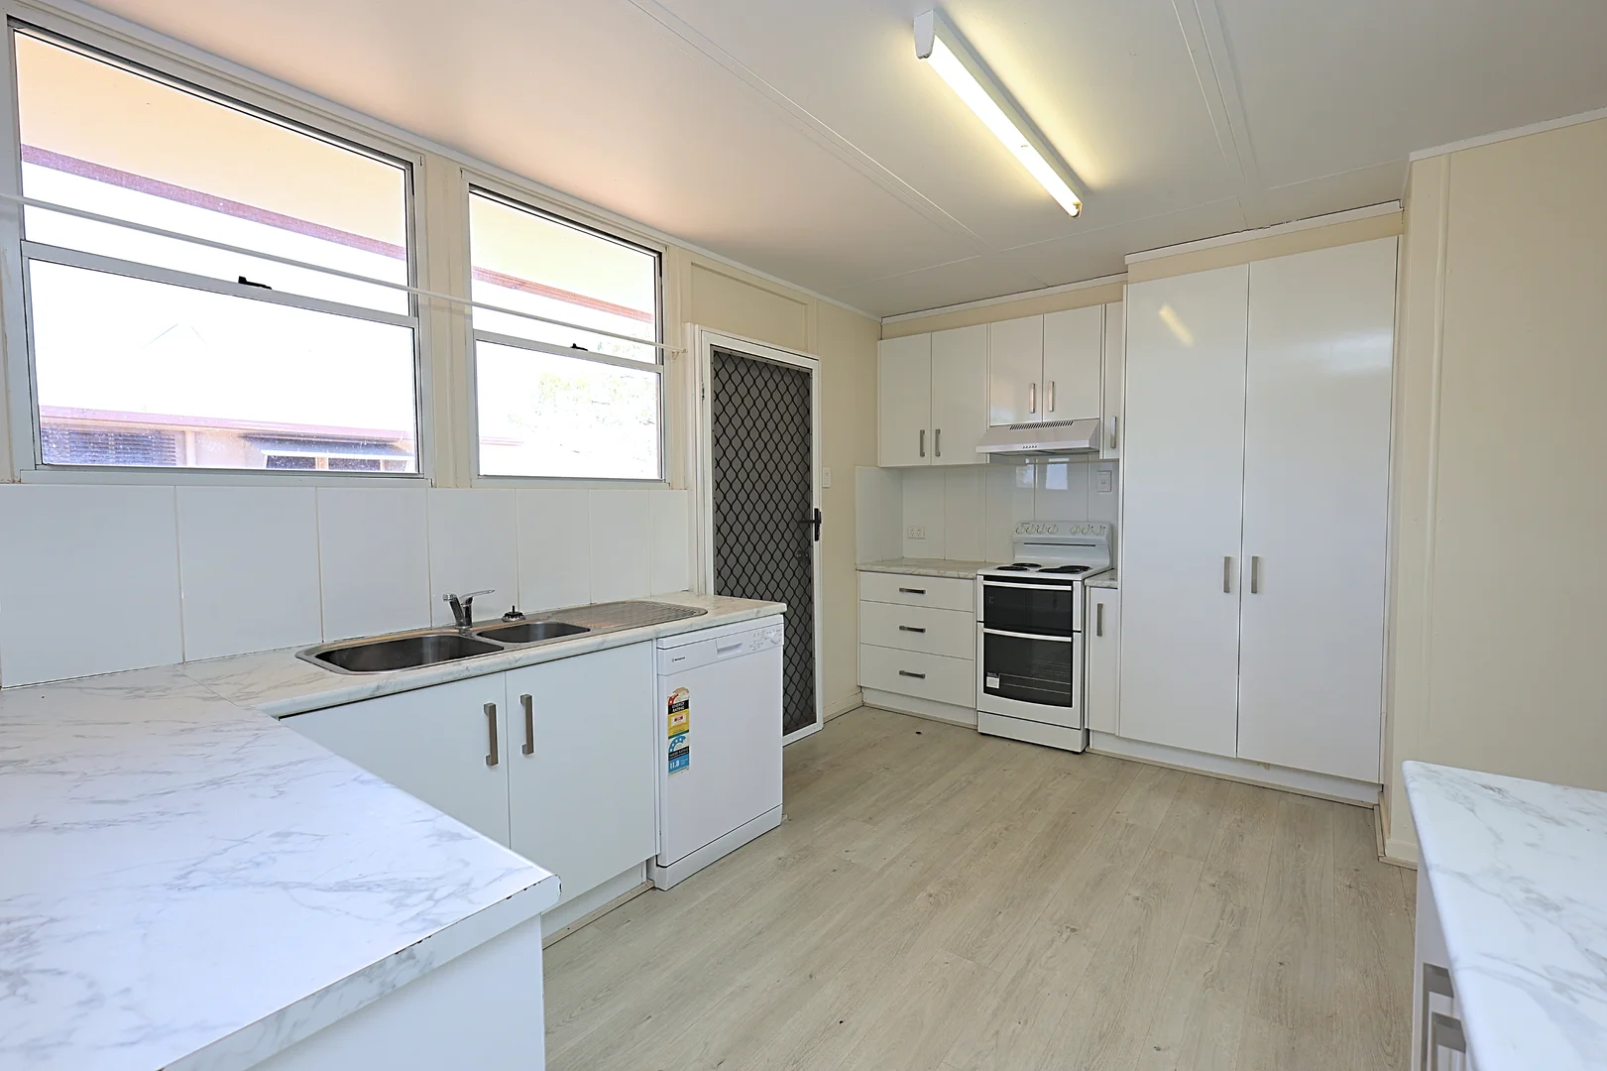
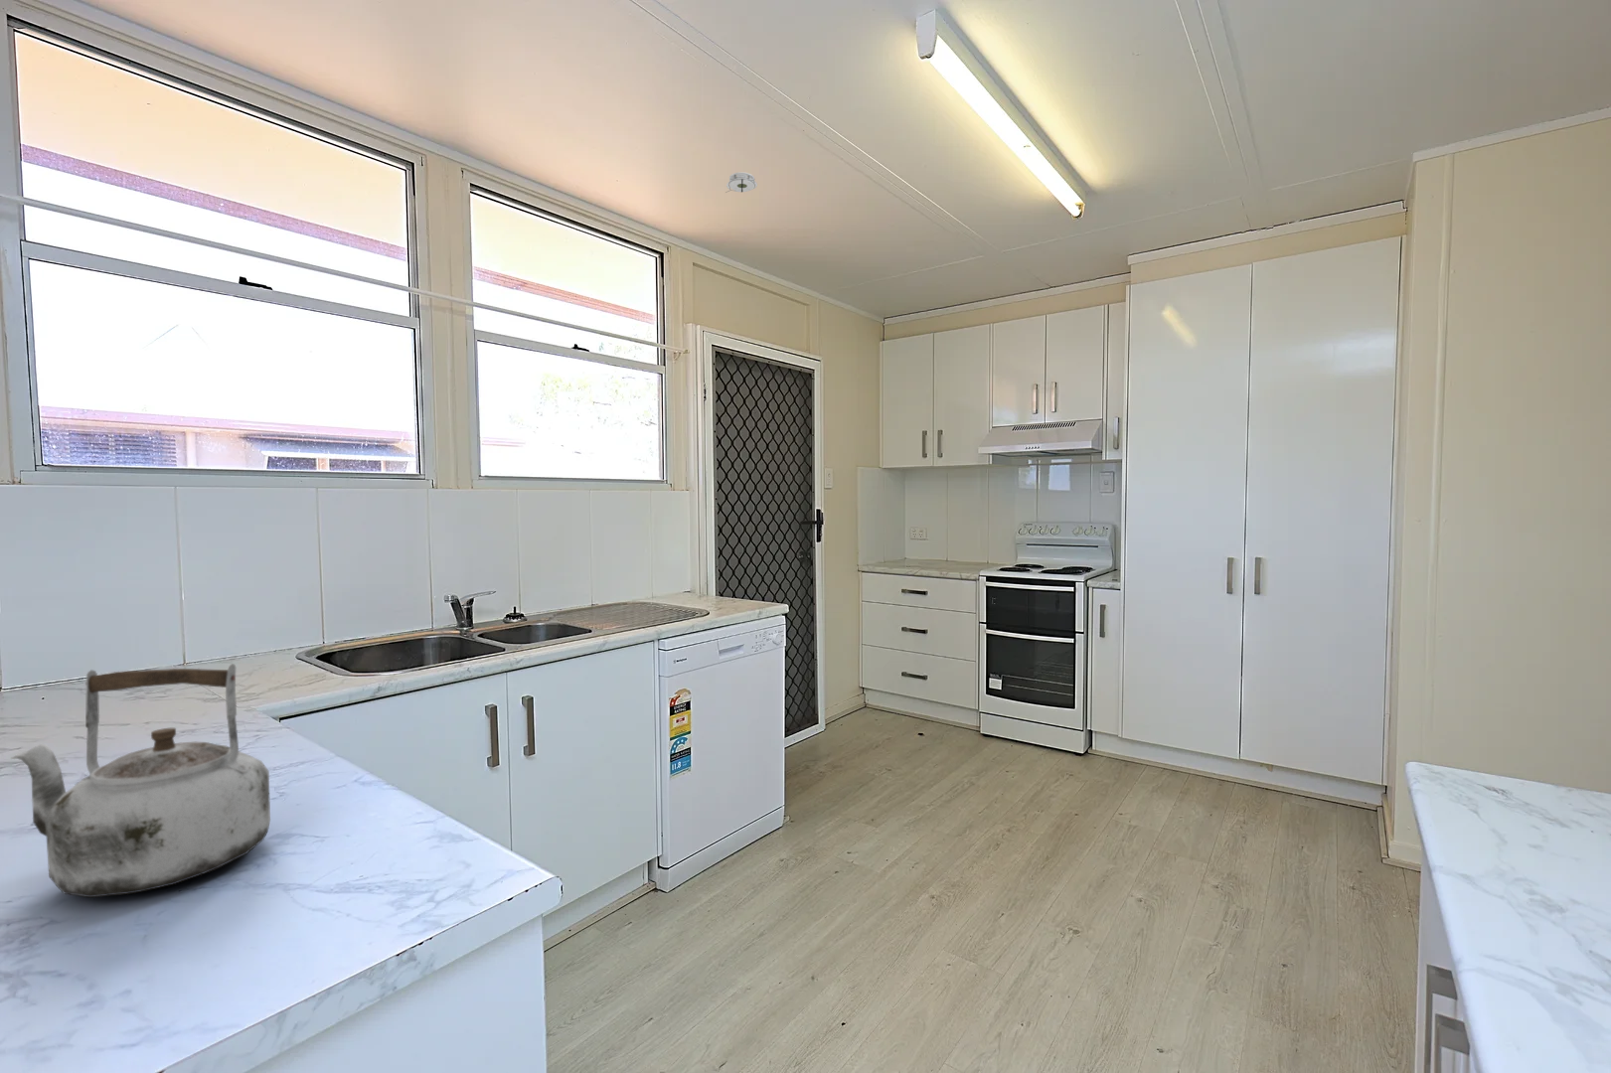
+ kettle (140, 768)
+ smoke detector (740, 182)
